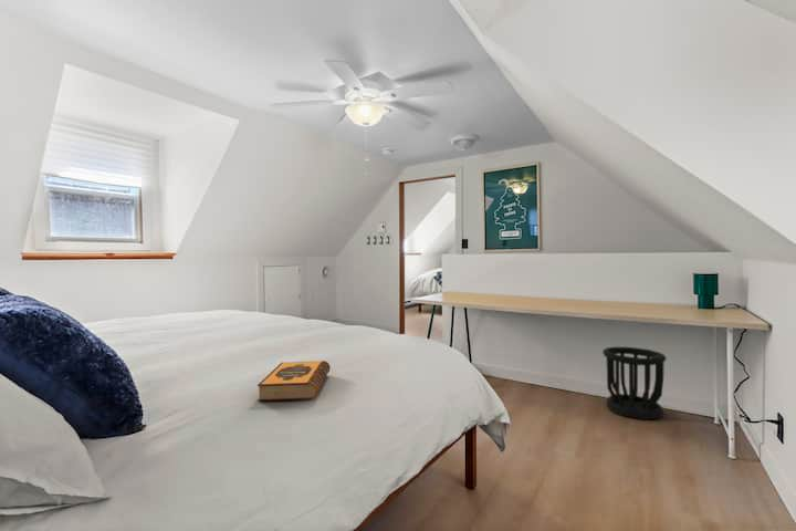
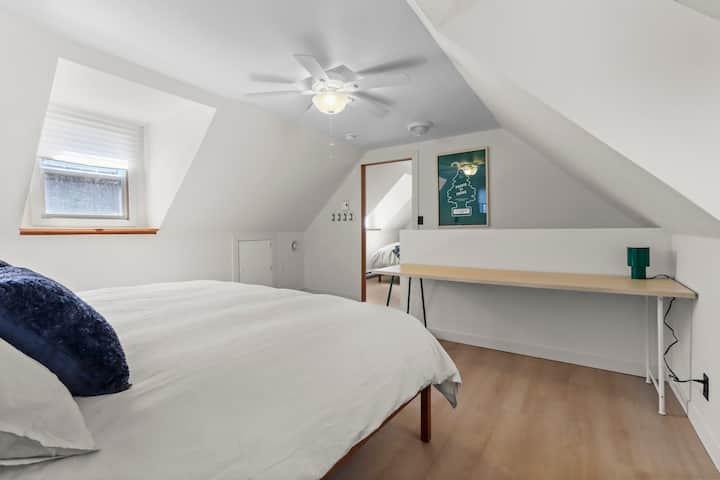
- wastebasket (632, 381)
- hardback book (297, 378)
